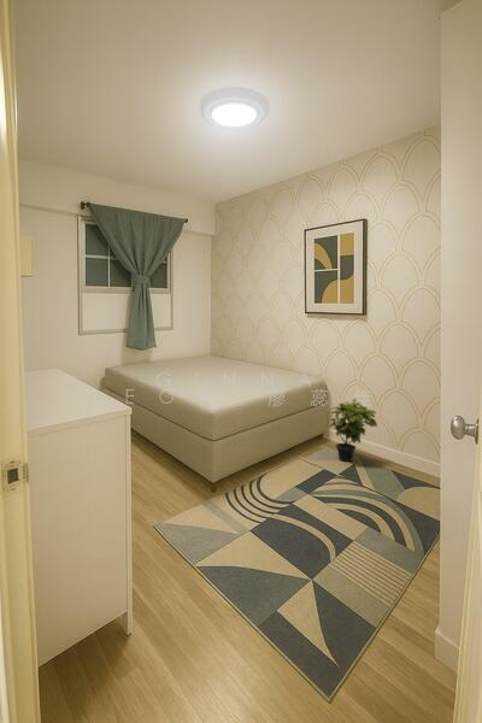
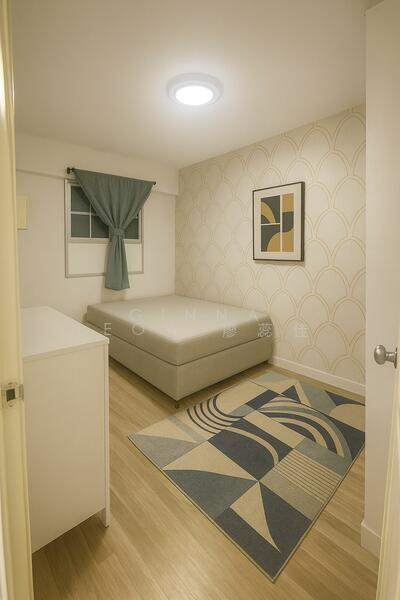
- potted plant (349, 429)
